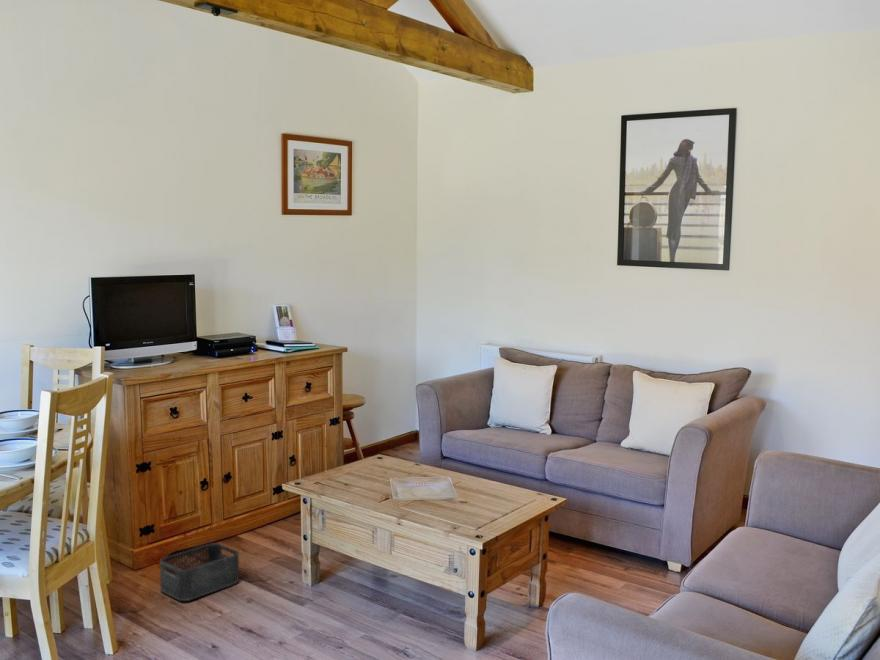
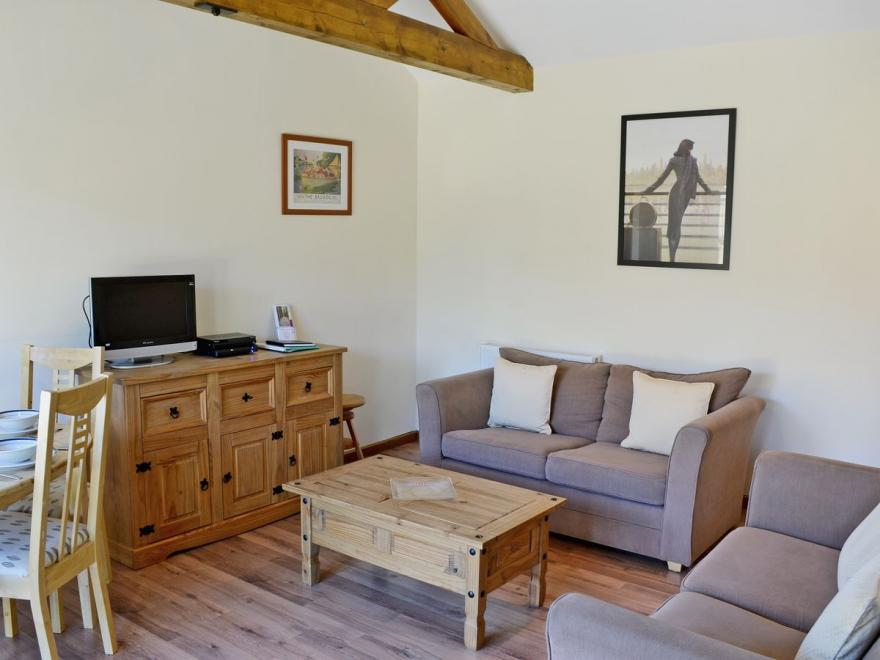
- storage bin (200, 571)
